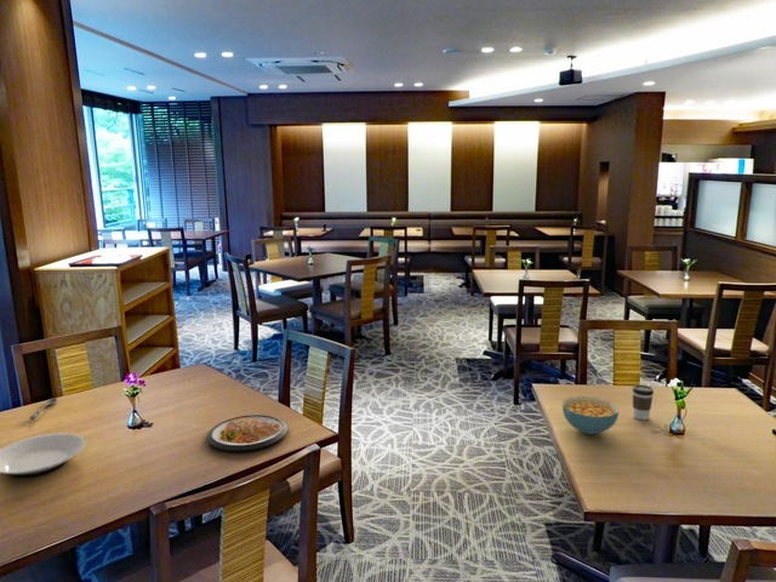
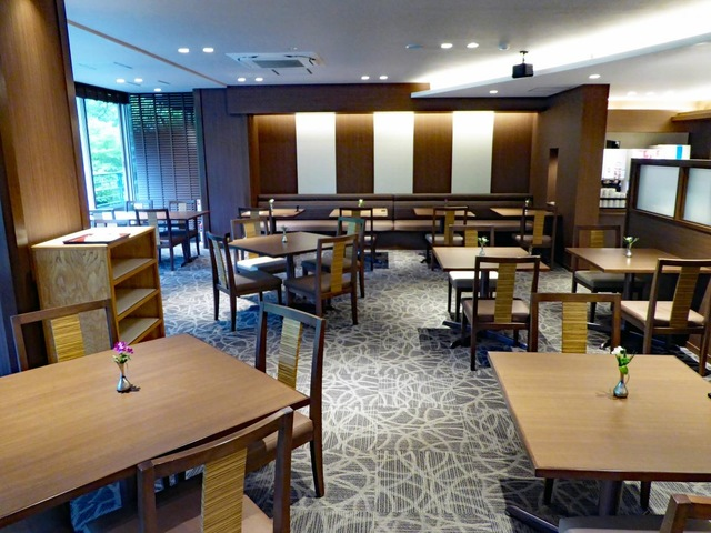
- coffee cup (641, 401)
- cereal bowl (589, 418)
- plate (38, 457)
- soupspoon (42, 407)
- dish (247, 429)
